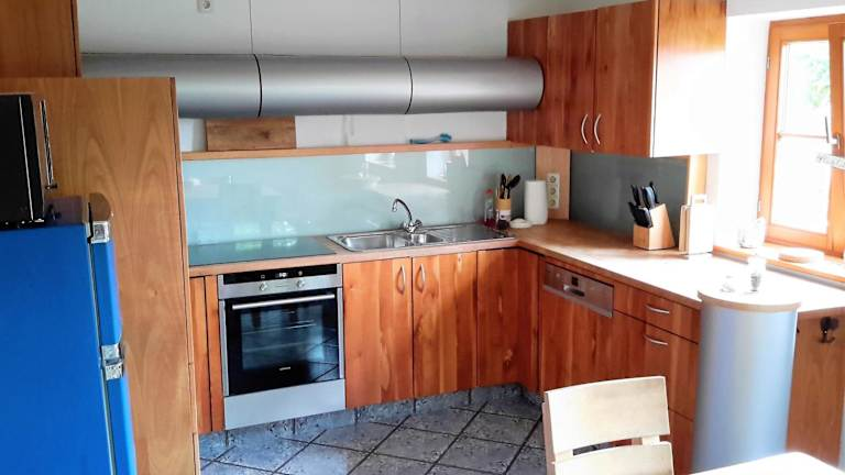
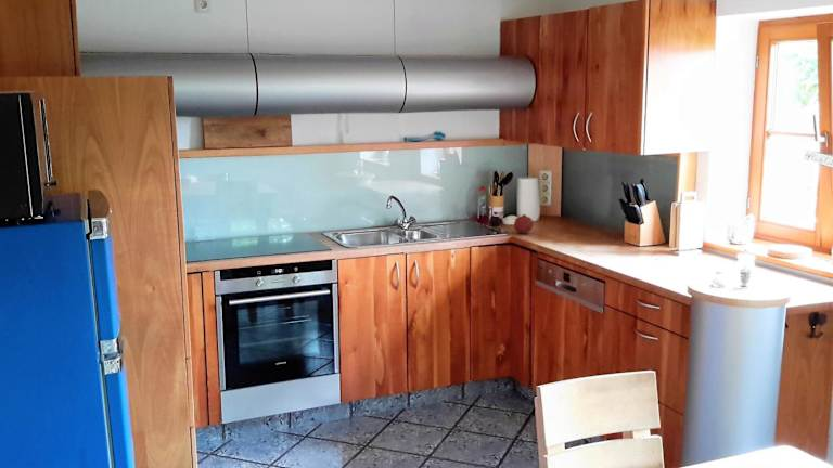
+ fruit (523, 223)
